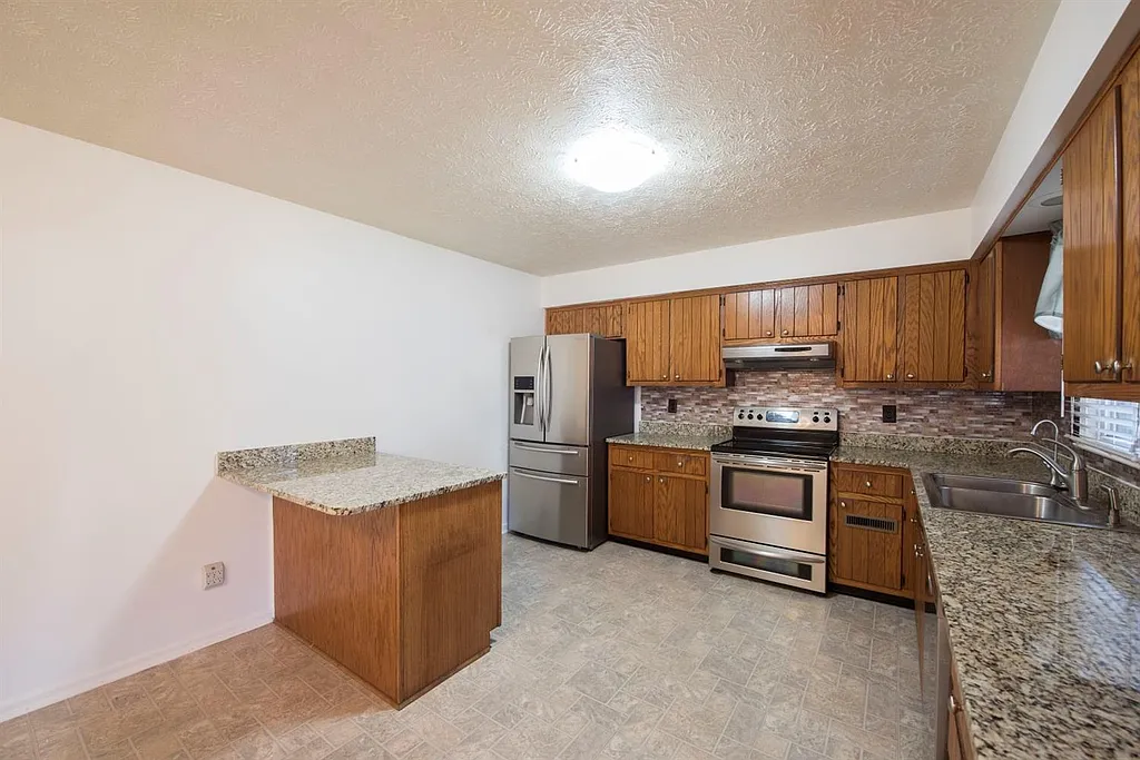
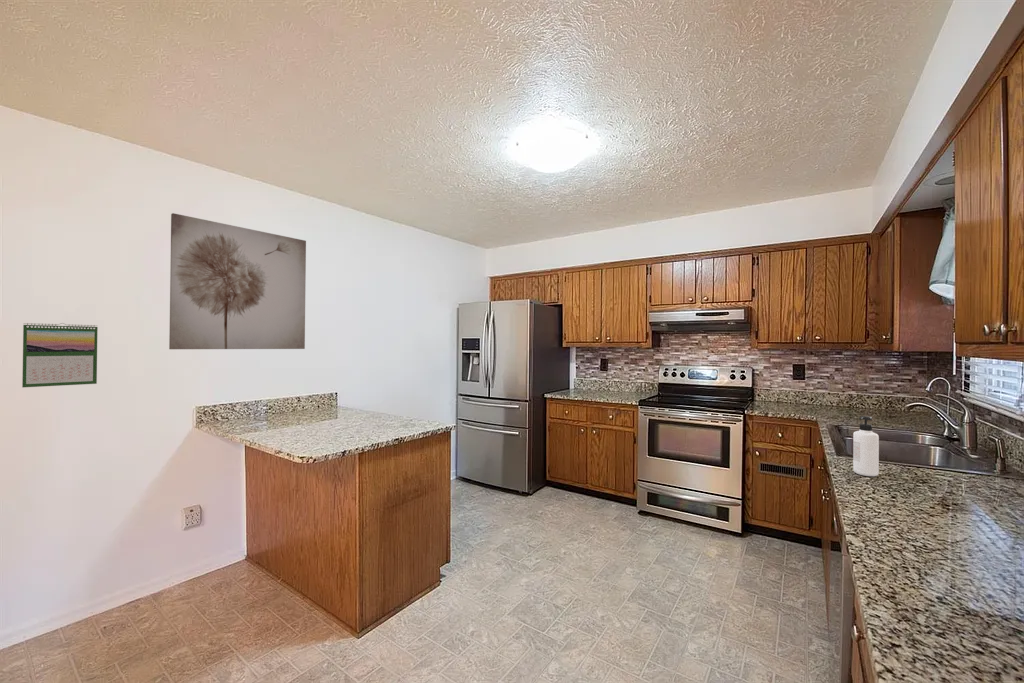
+ soap dispenser (865, 445)
+ calendar (61, 354)
+ wall art (245, 288)
